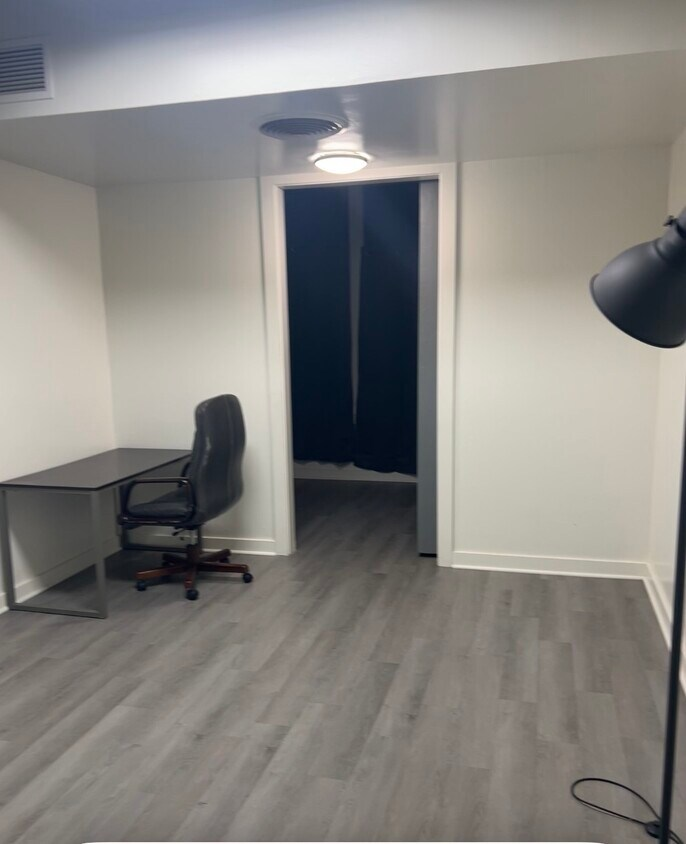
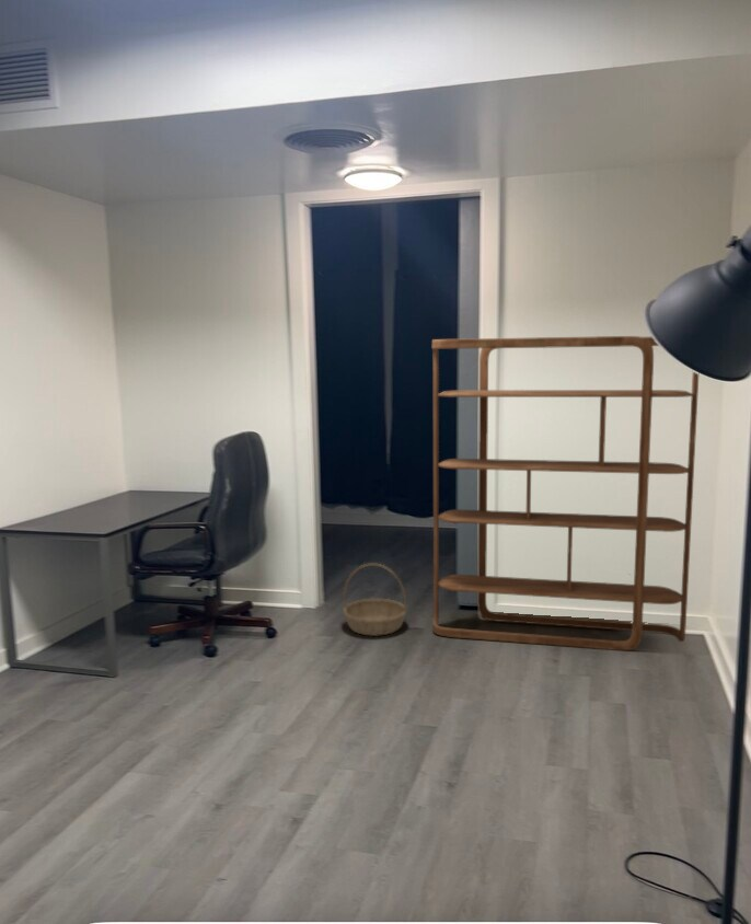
+ bookcase (557, 471)
+ basket (374, 599)
